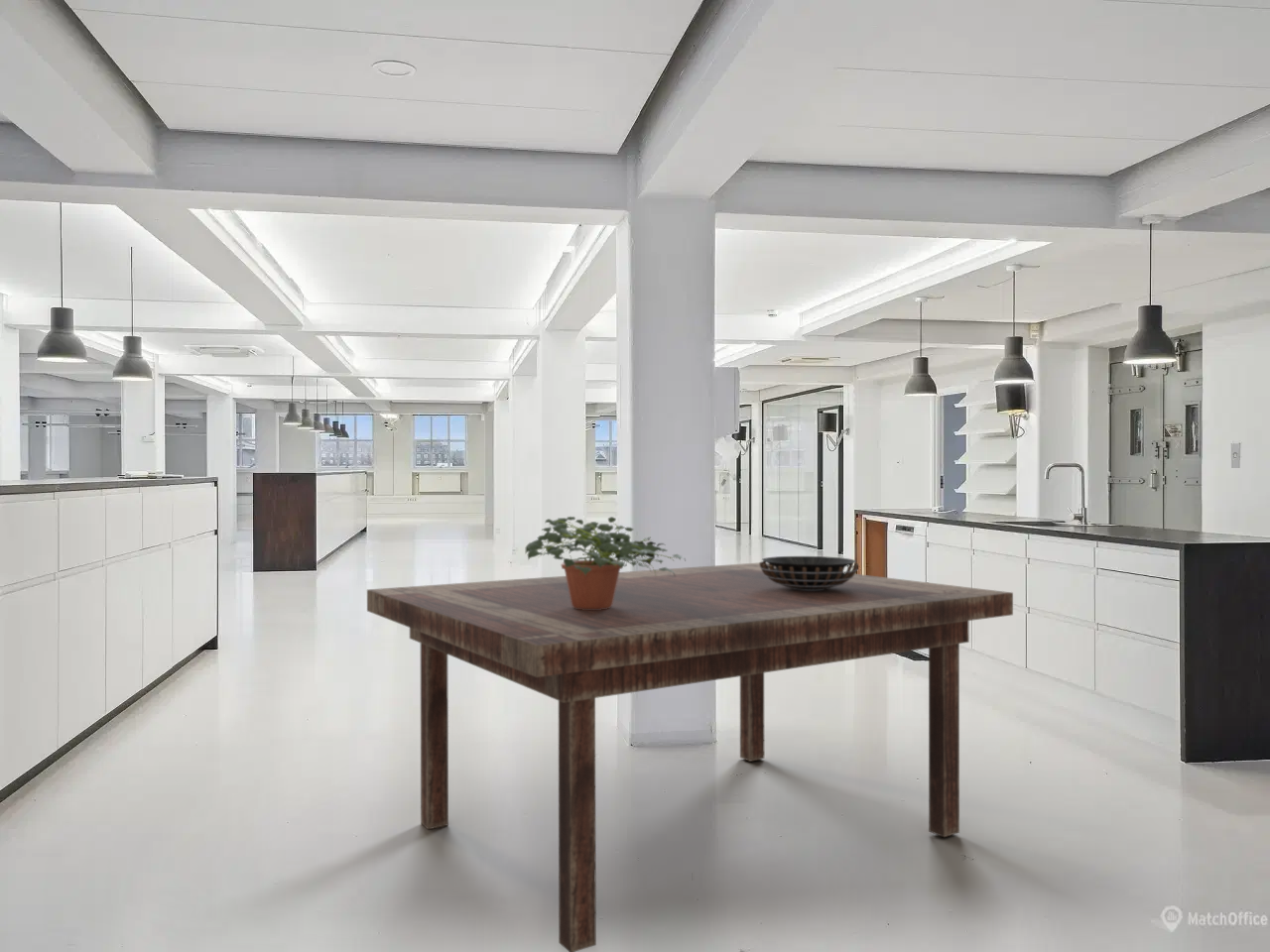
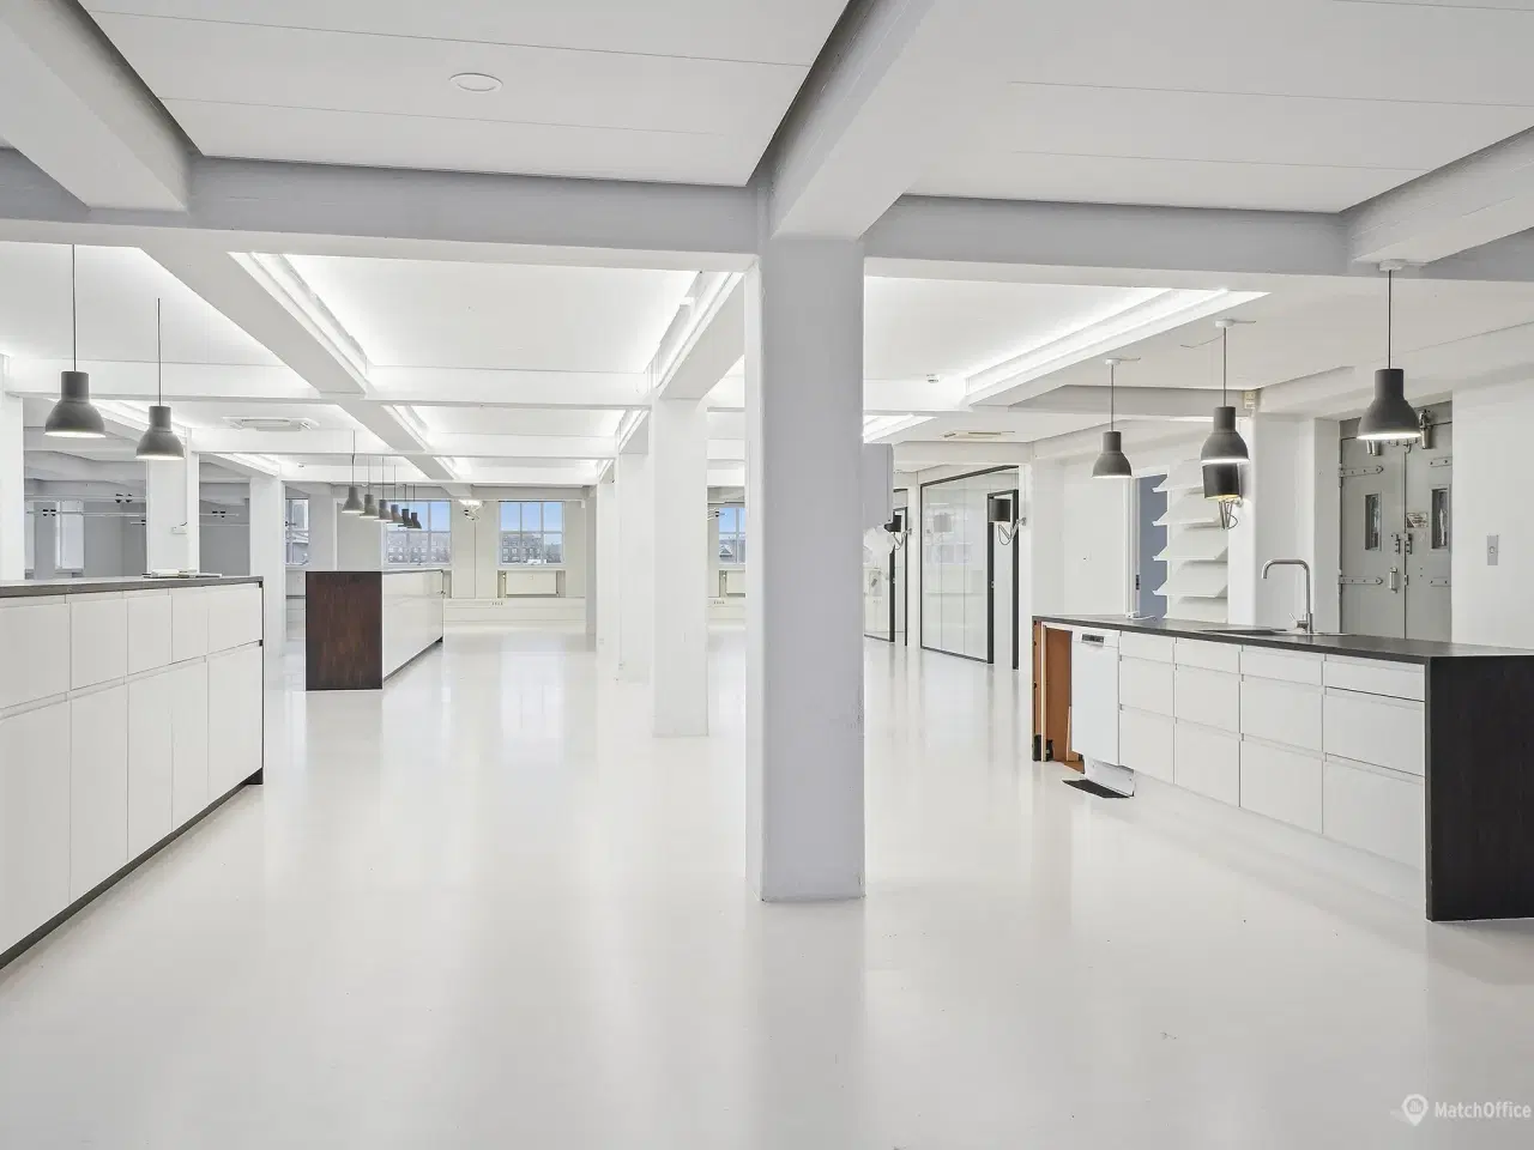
- potted plant (603, 561)
- decorative bowl (807, 574)
- dining table (677, 685)
